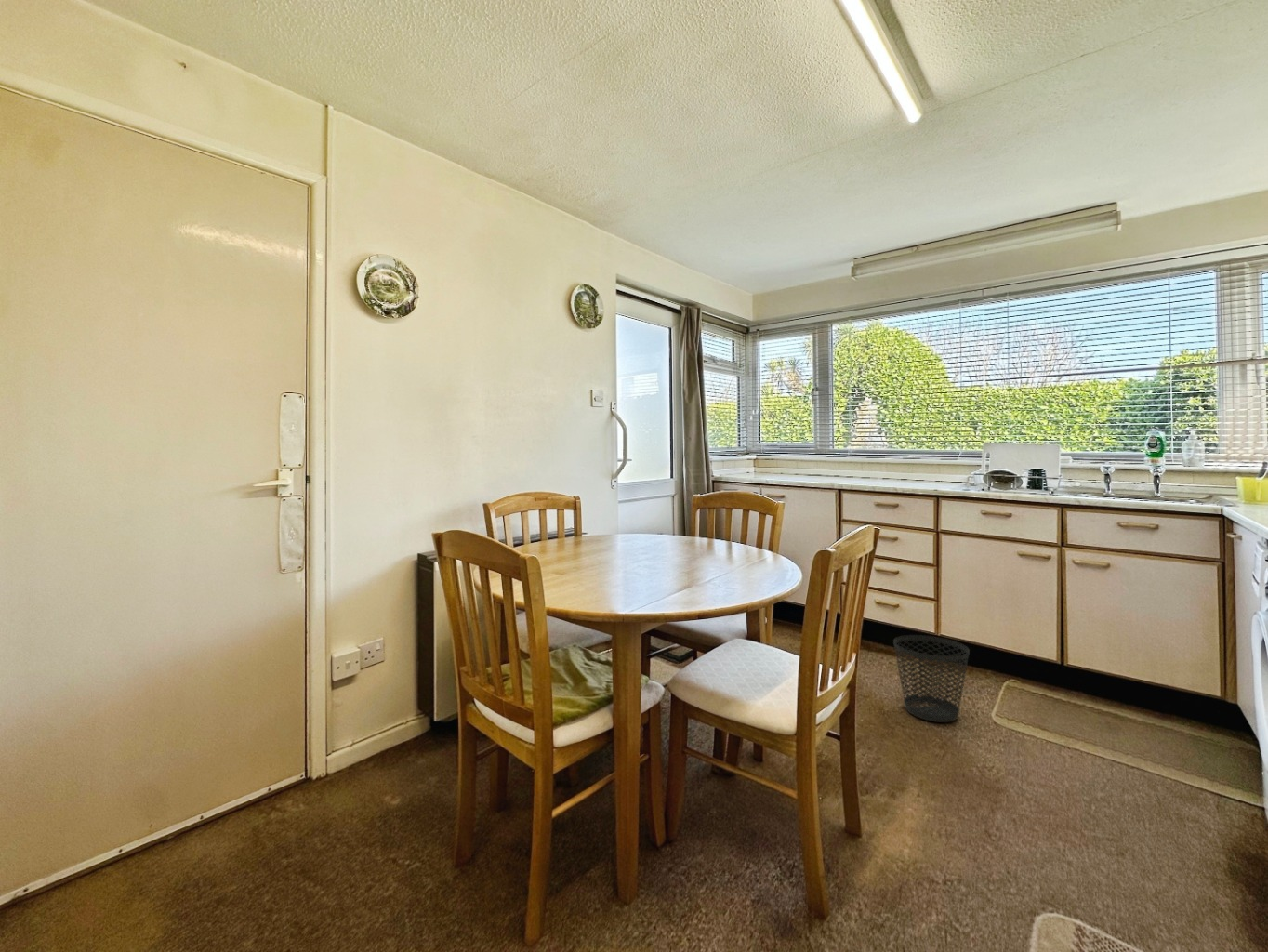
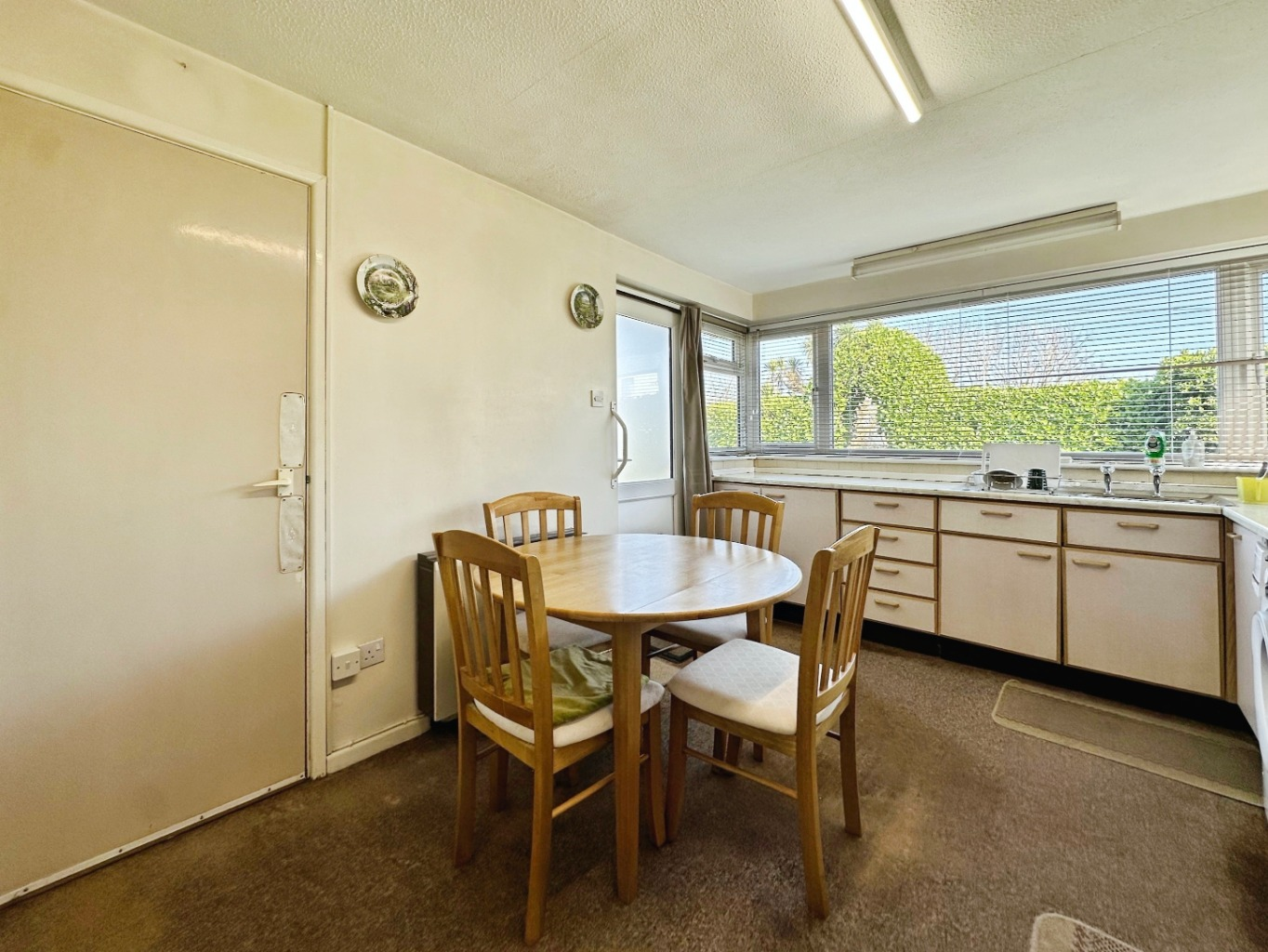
- wastebasket (931, 679)
